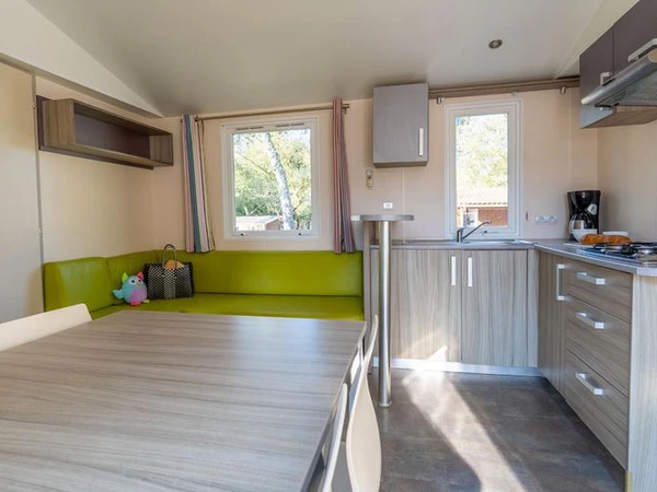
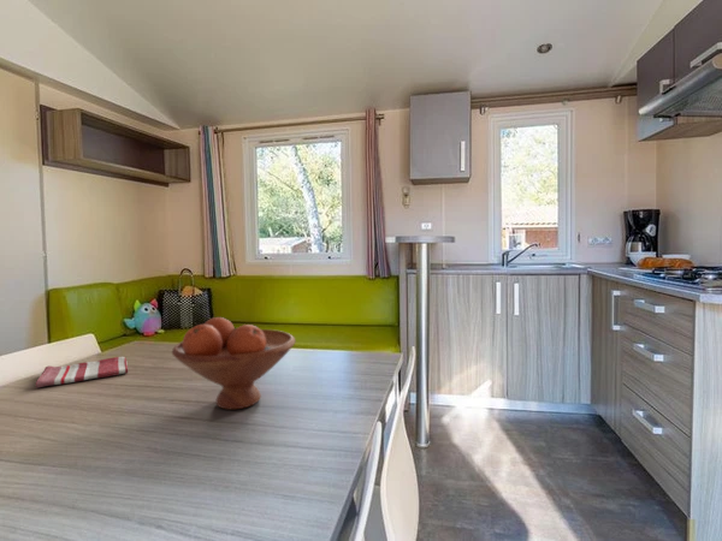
+ fruit bowl (237, 359)
+ dish towel (85, 369)
